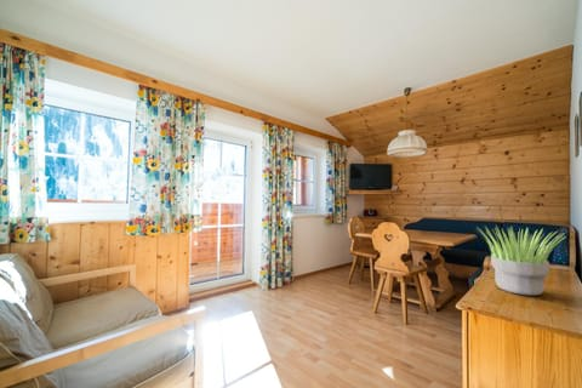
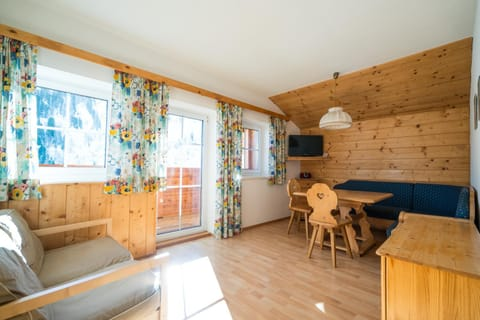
- potted plant (517, 259)
